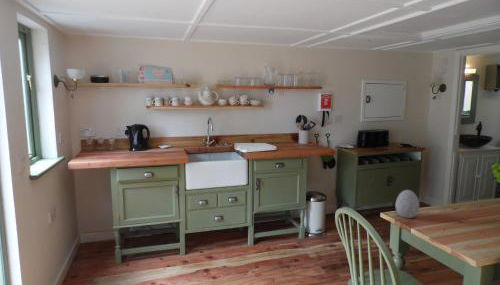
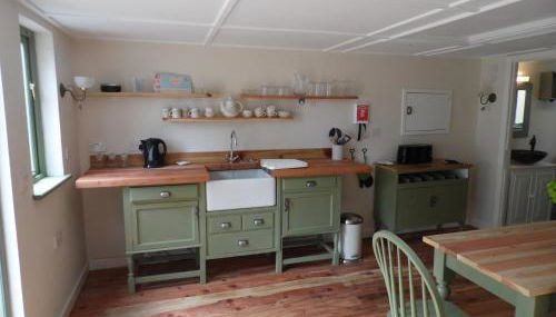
- decorative egg (407, 202)
